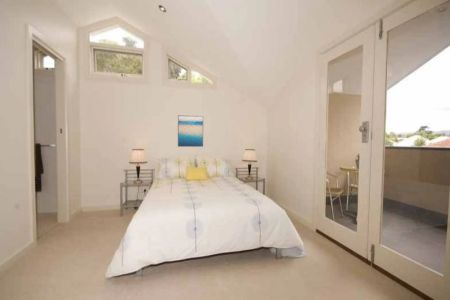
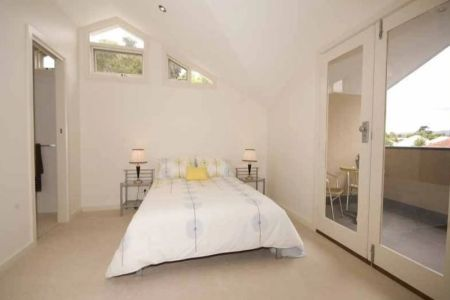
- wall art (190, 131)
